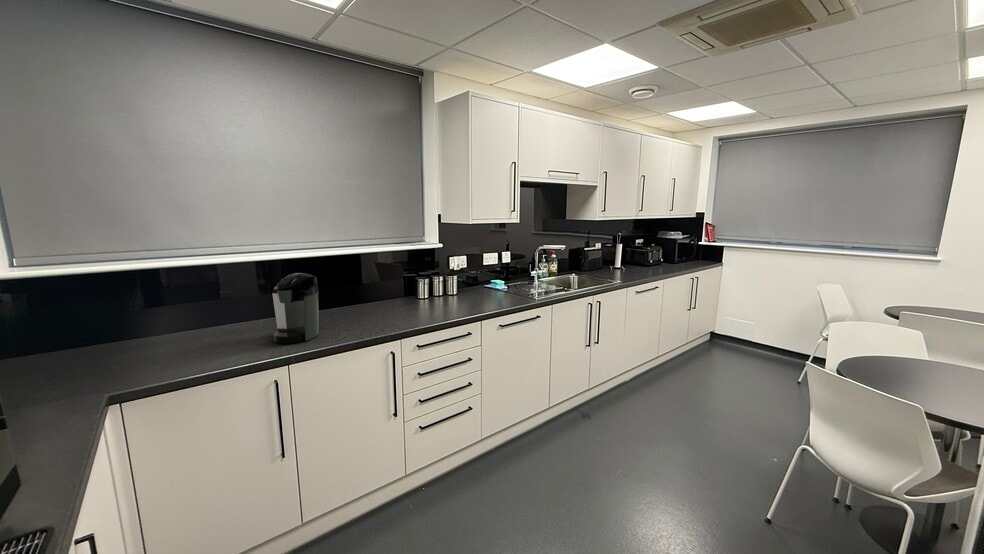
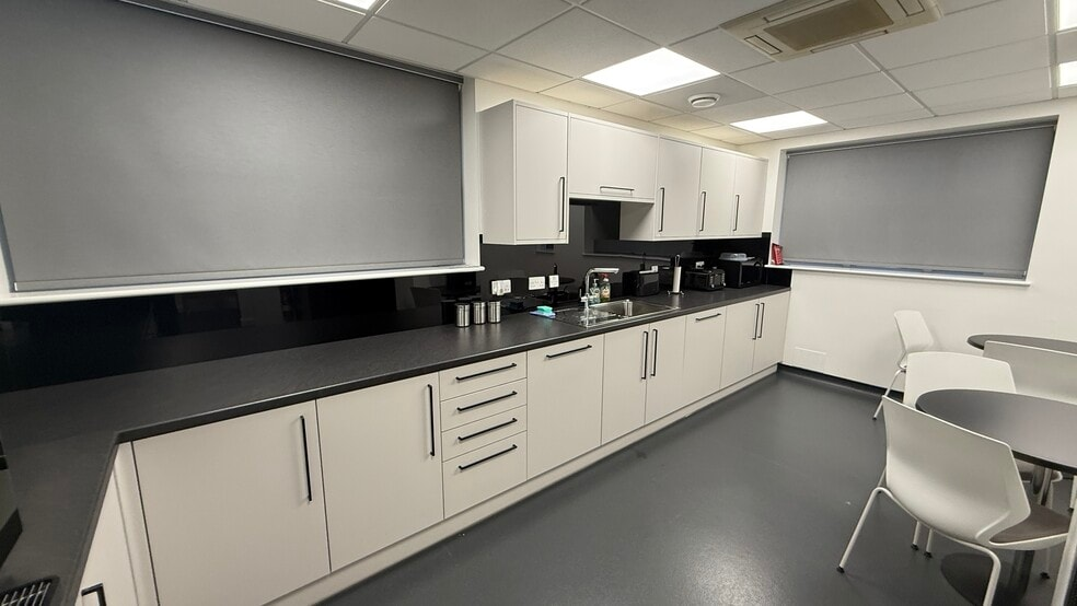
- coffee maker (288, 304)
